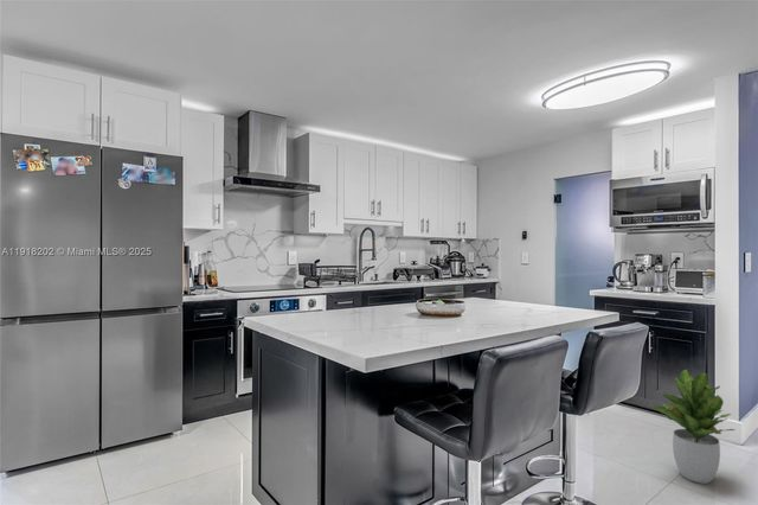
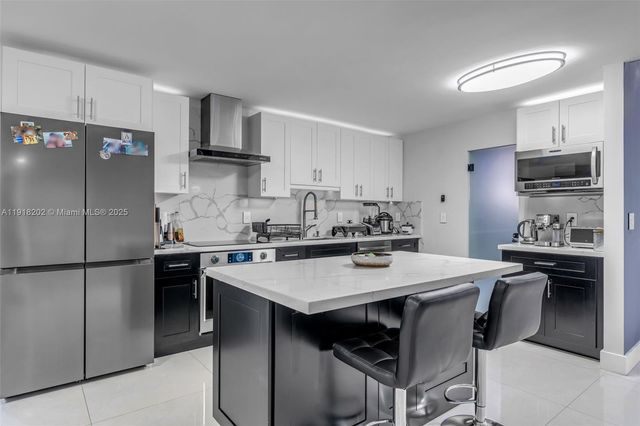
- potted plant (693, 422)
